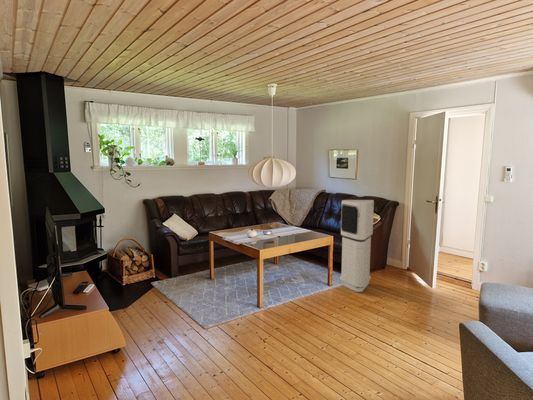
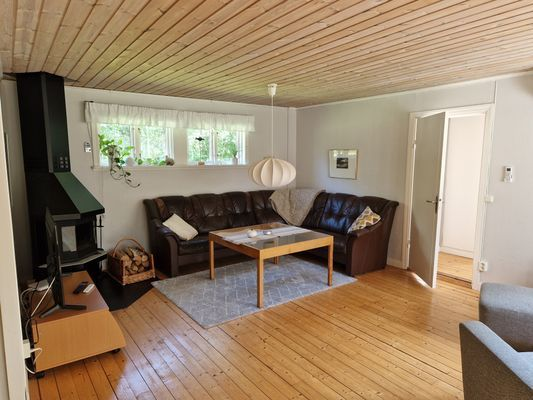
- air purifier (360, 243)
